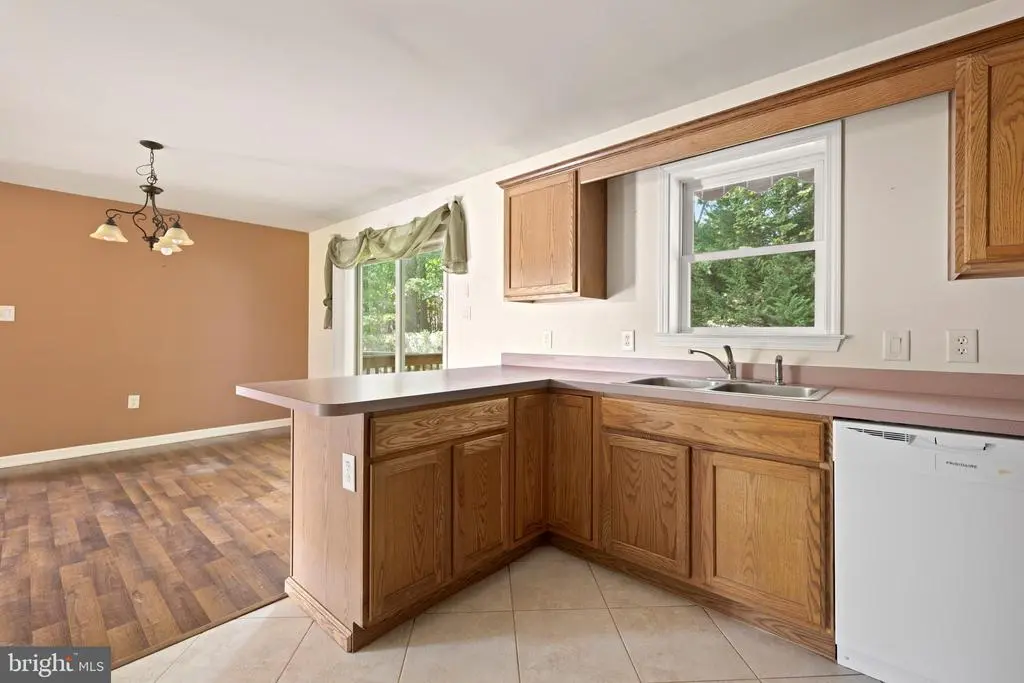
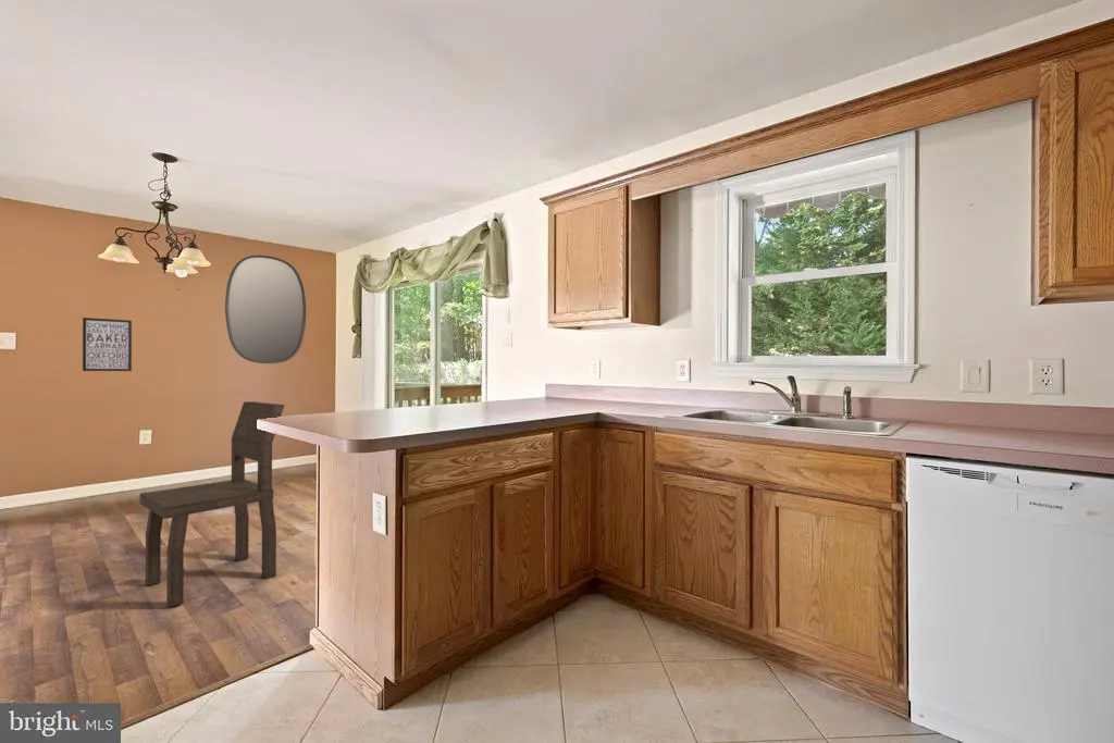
+ home mirror (267, 309)
+ wall art (108, 345)
+ dining chair (213, 492)
